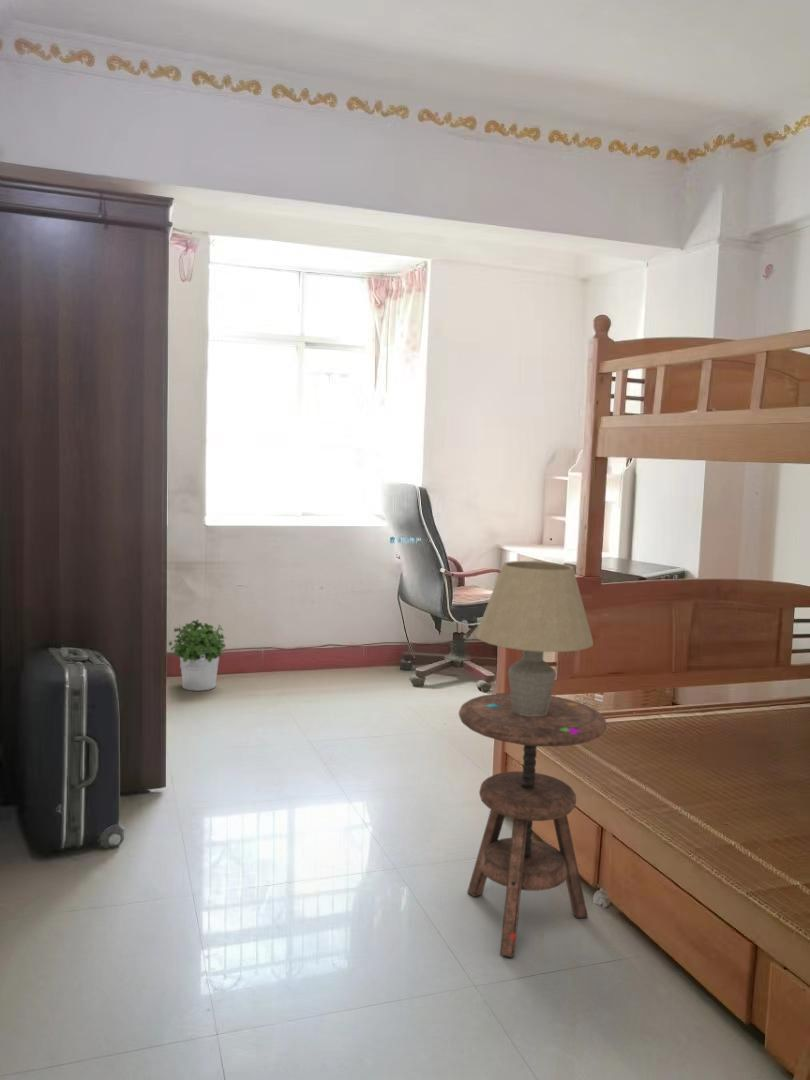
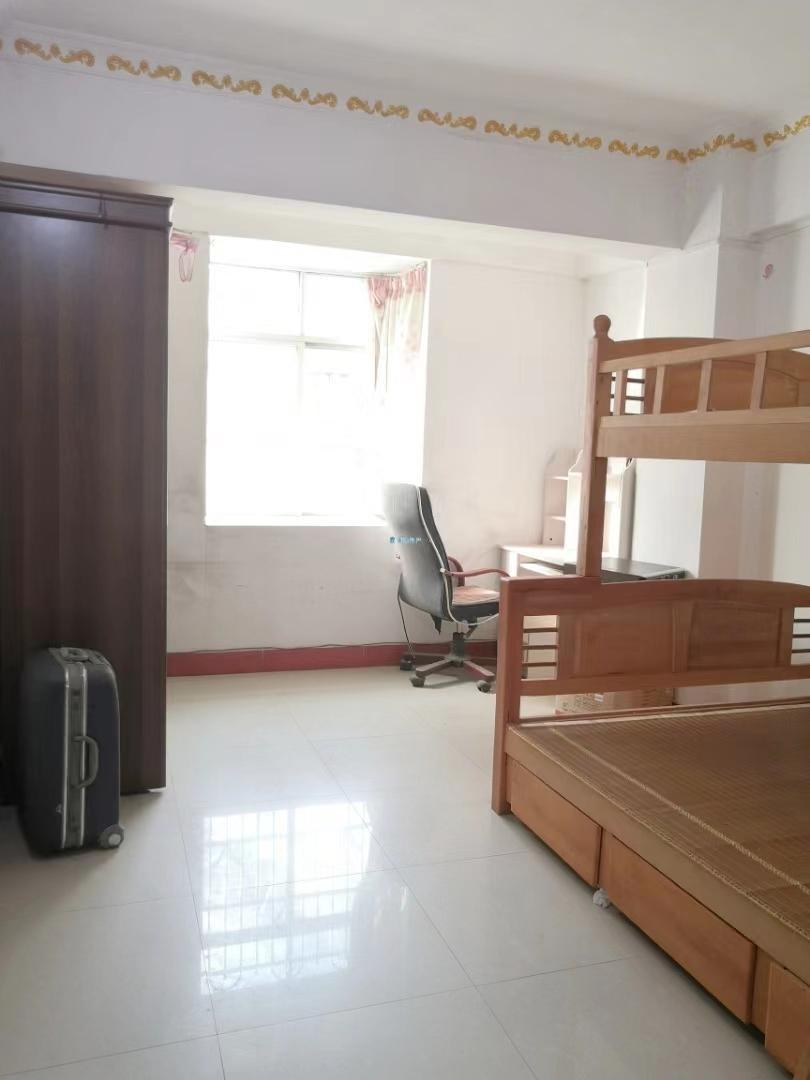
- potted plant (197, 654)
- table lamp (534, 638)
- side table (526, 816)
